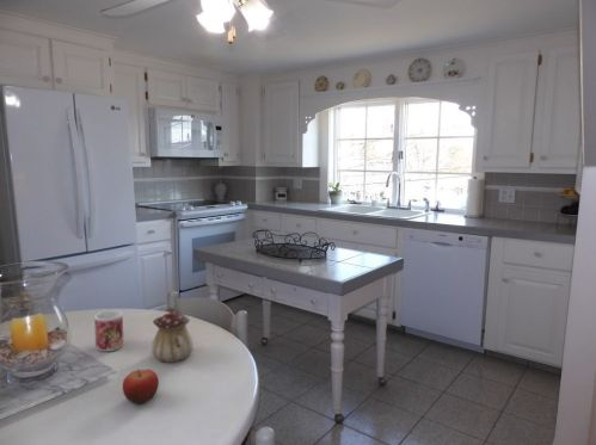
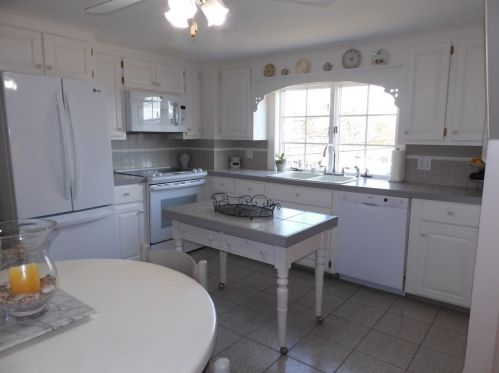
- teapot (172, 332)
- fruit (140, 383)
- mug (107, 328)
